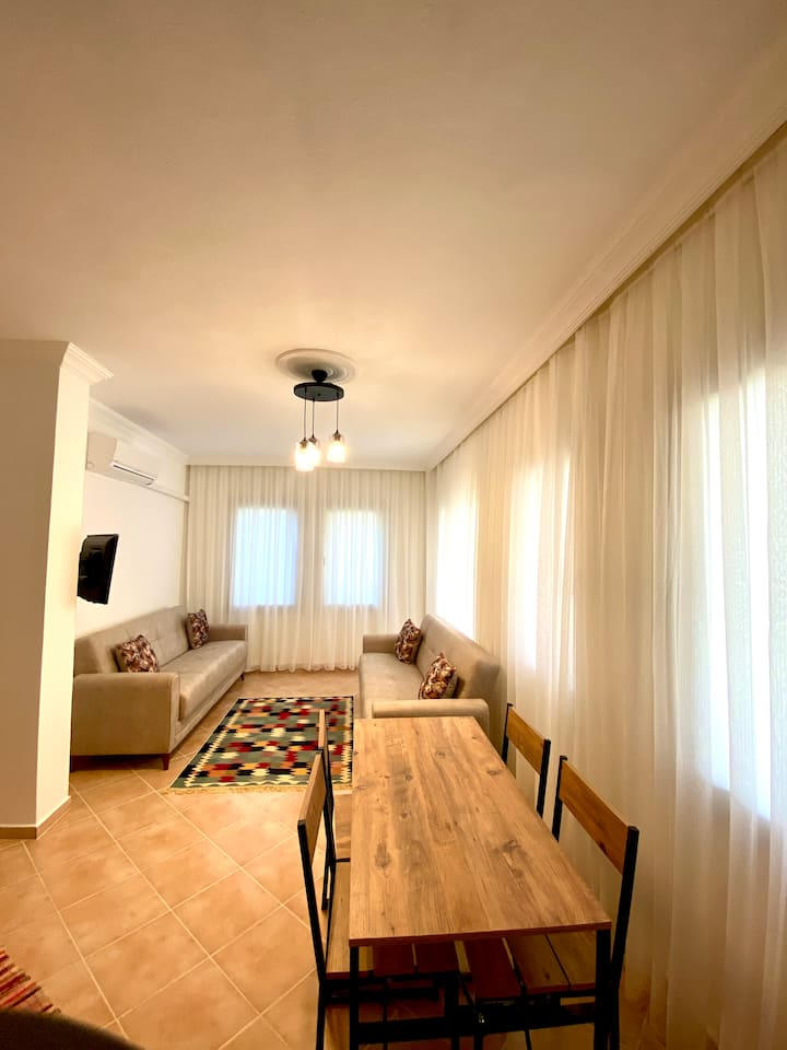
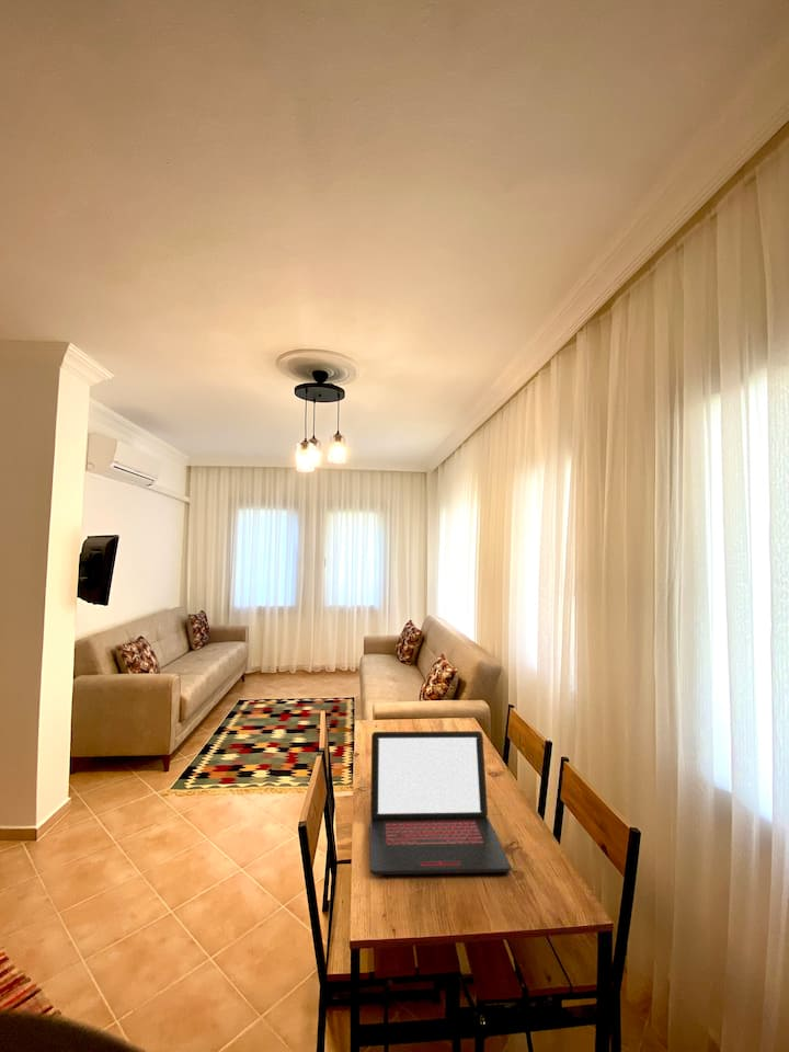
+ laptop (433, 794)
